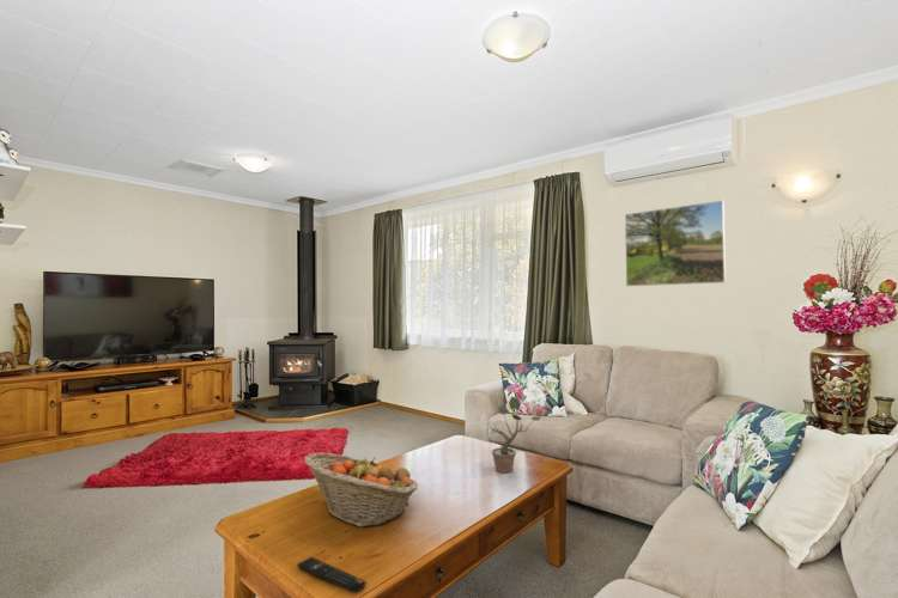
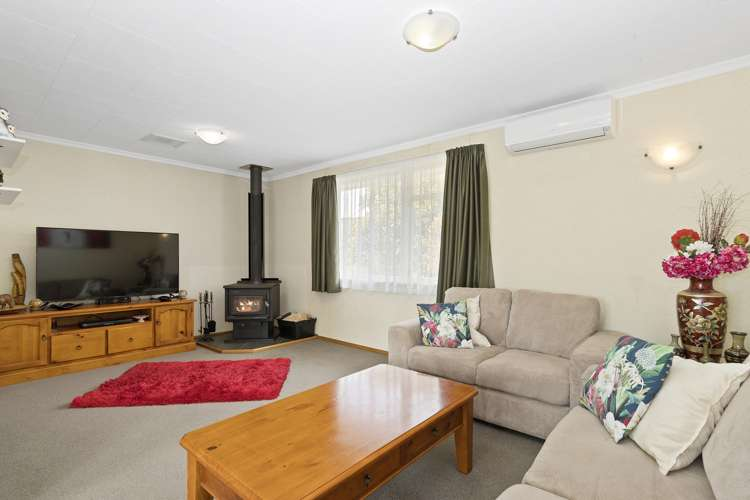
- potted plant (505, 434)
- fruit basket (360, 481)
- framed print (672, 245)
- remote control (330, 574)
